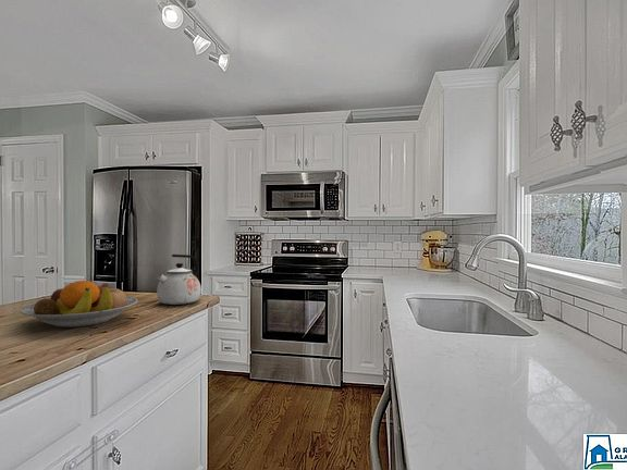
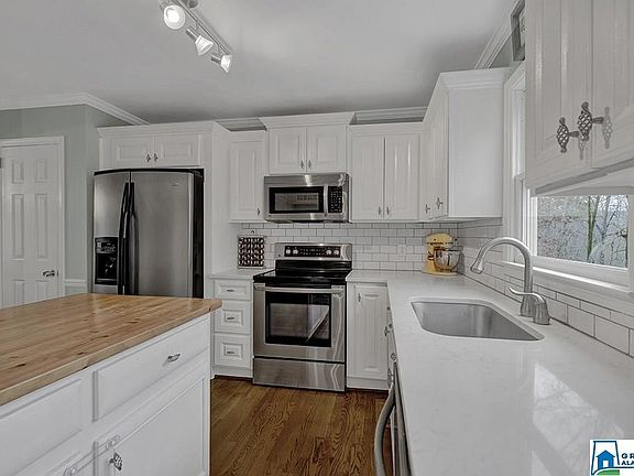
- fruit bowl (83, 299)
- kettle (179, 277)
